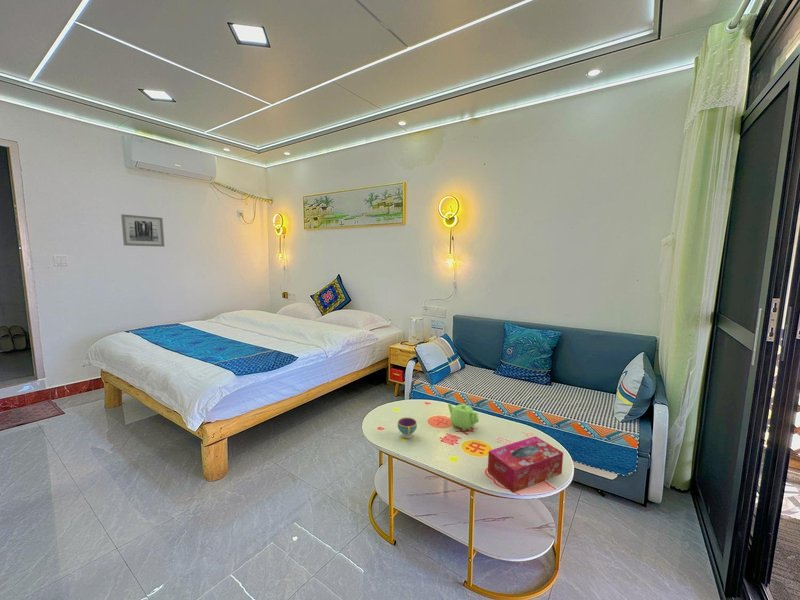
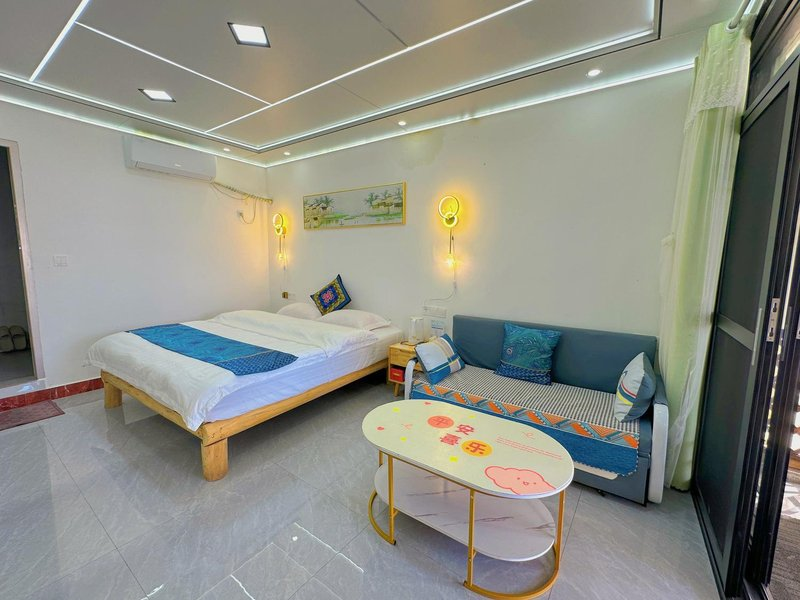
- teacup (406, 429)
- tissue box (525, 462)
- wall art (143, 231)
- teapot (462, 415)
